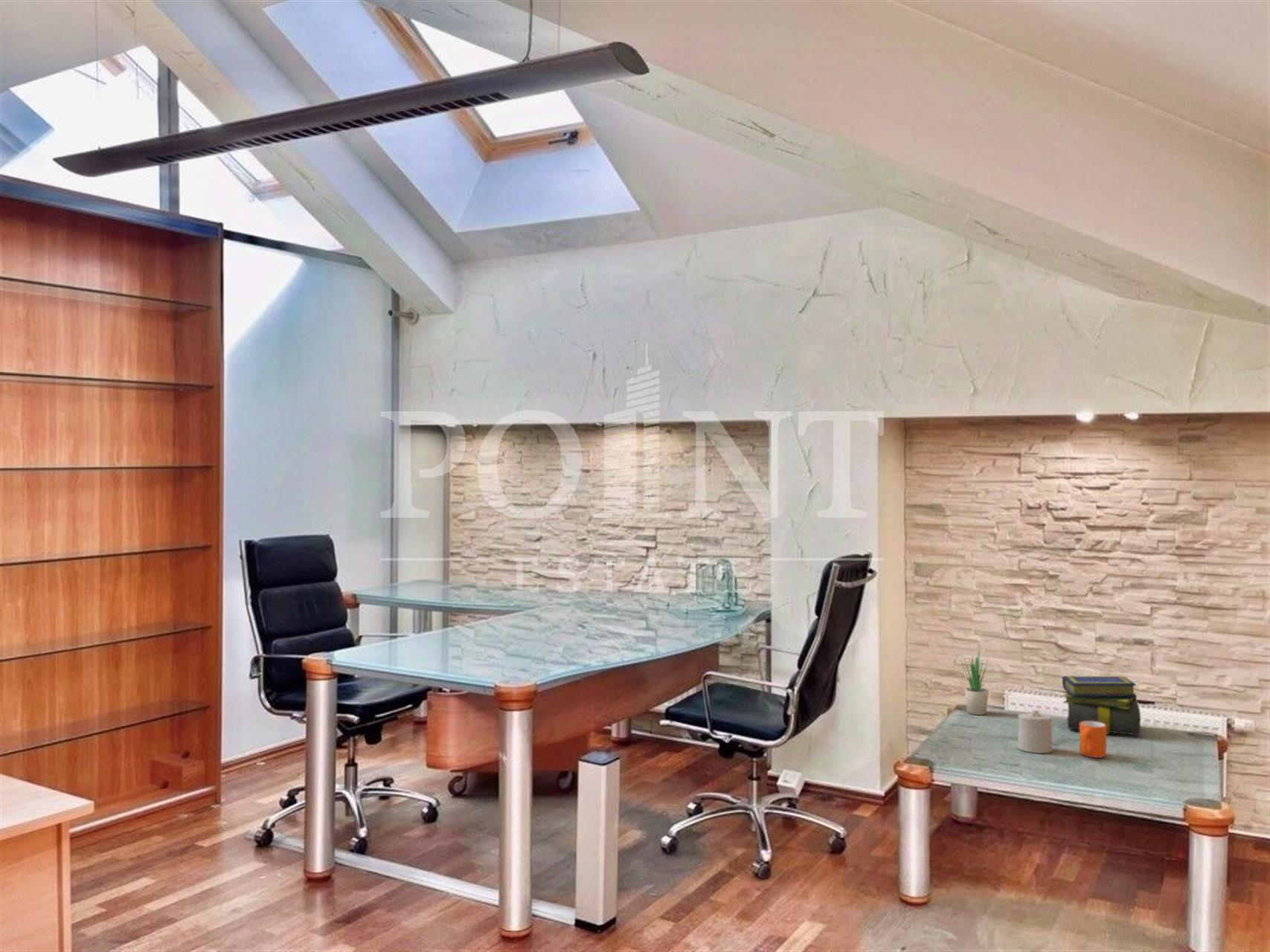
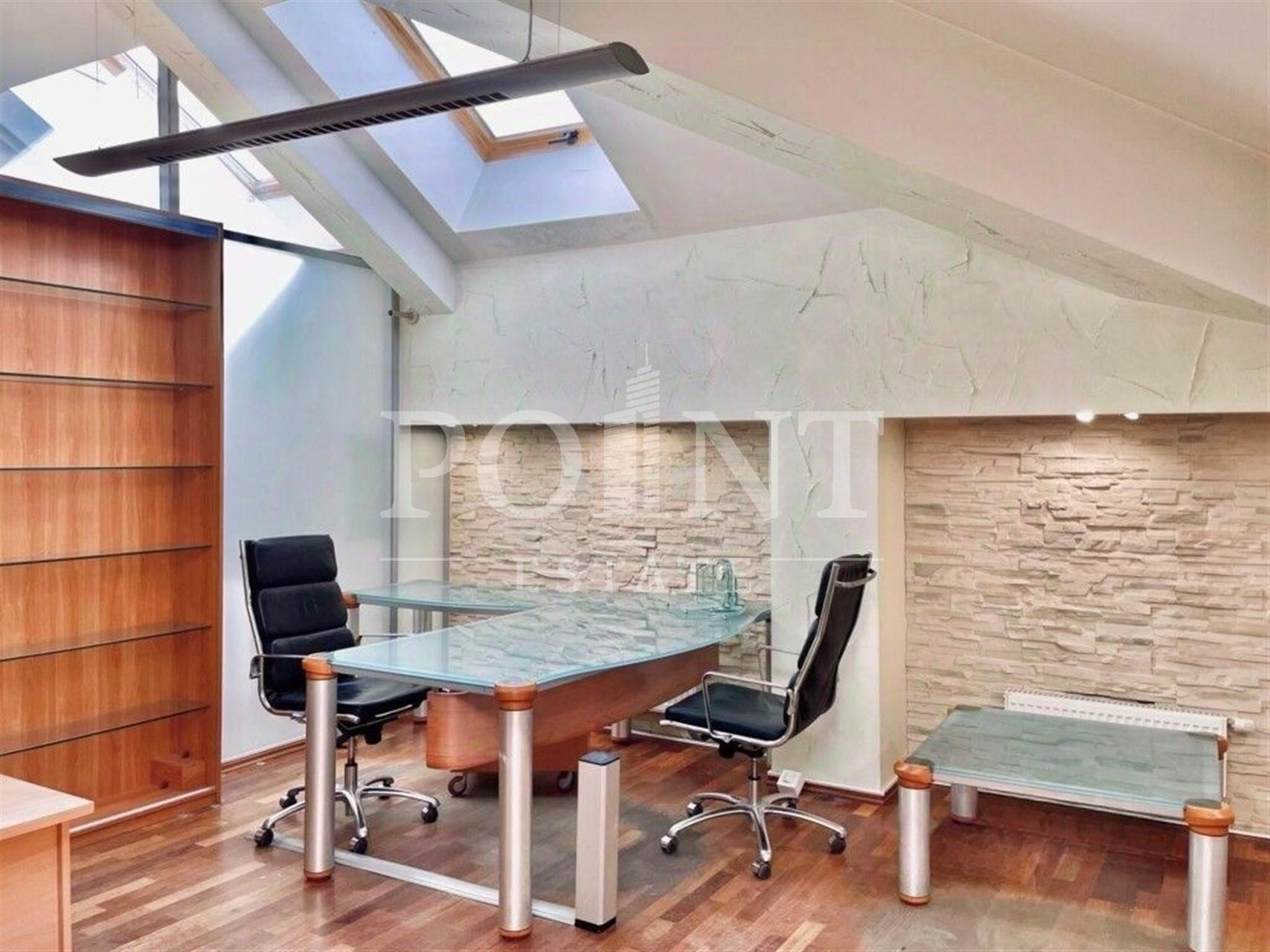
- mug (1093, 740)
- stack of books (1100, 703)
- potted plant (974, 680)
- candle (1034, 729)
